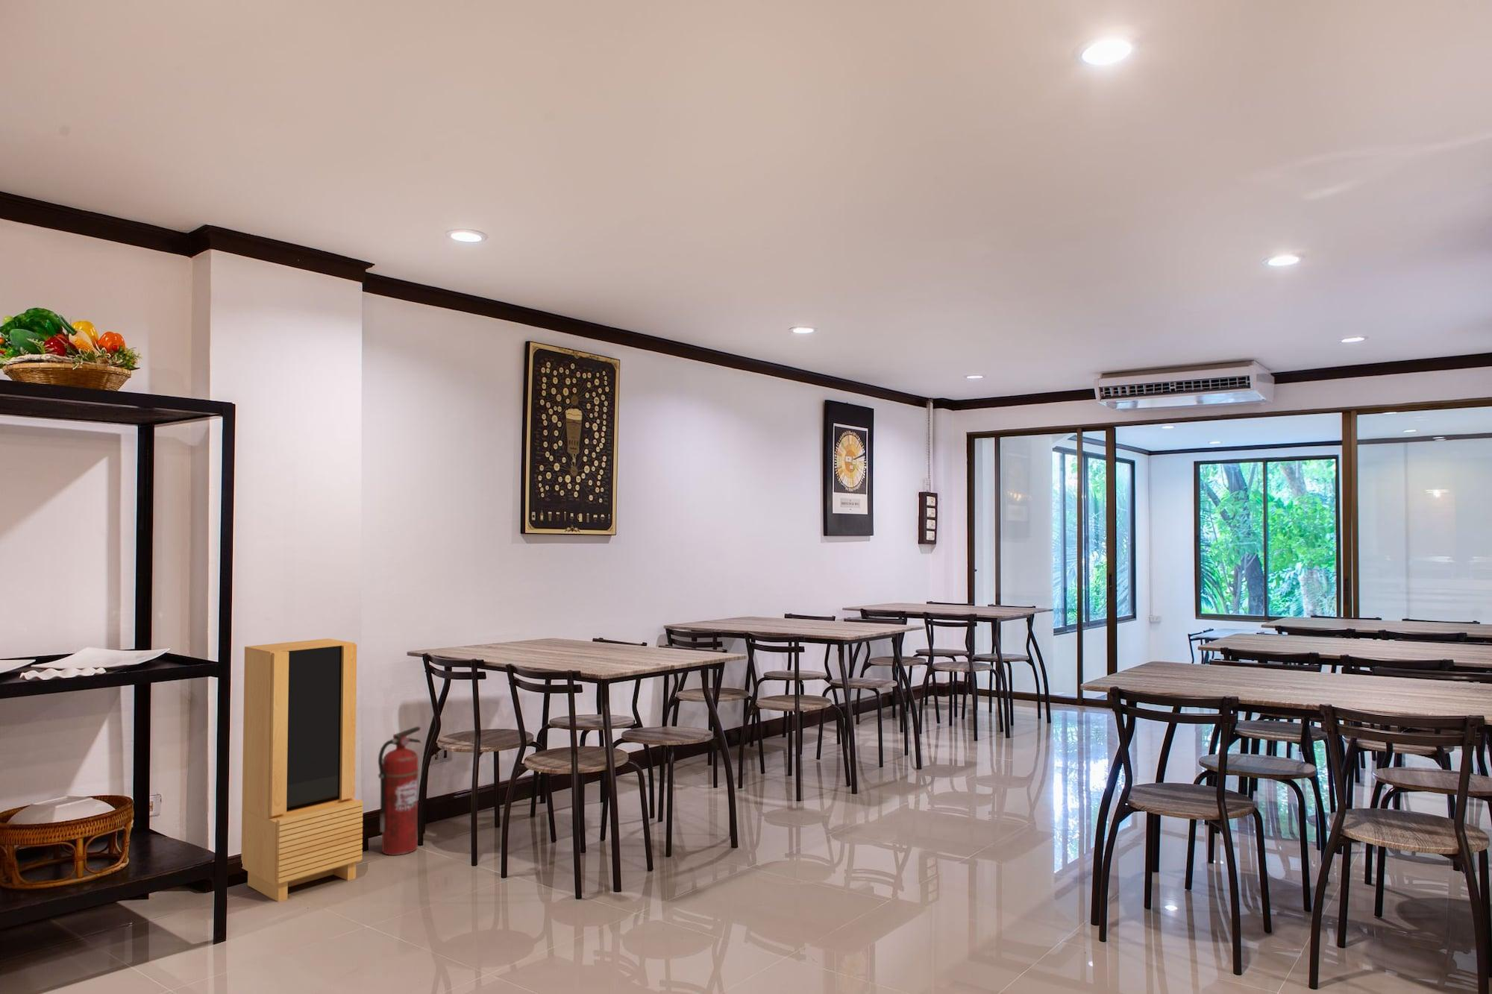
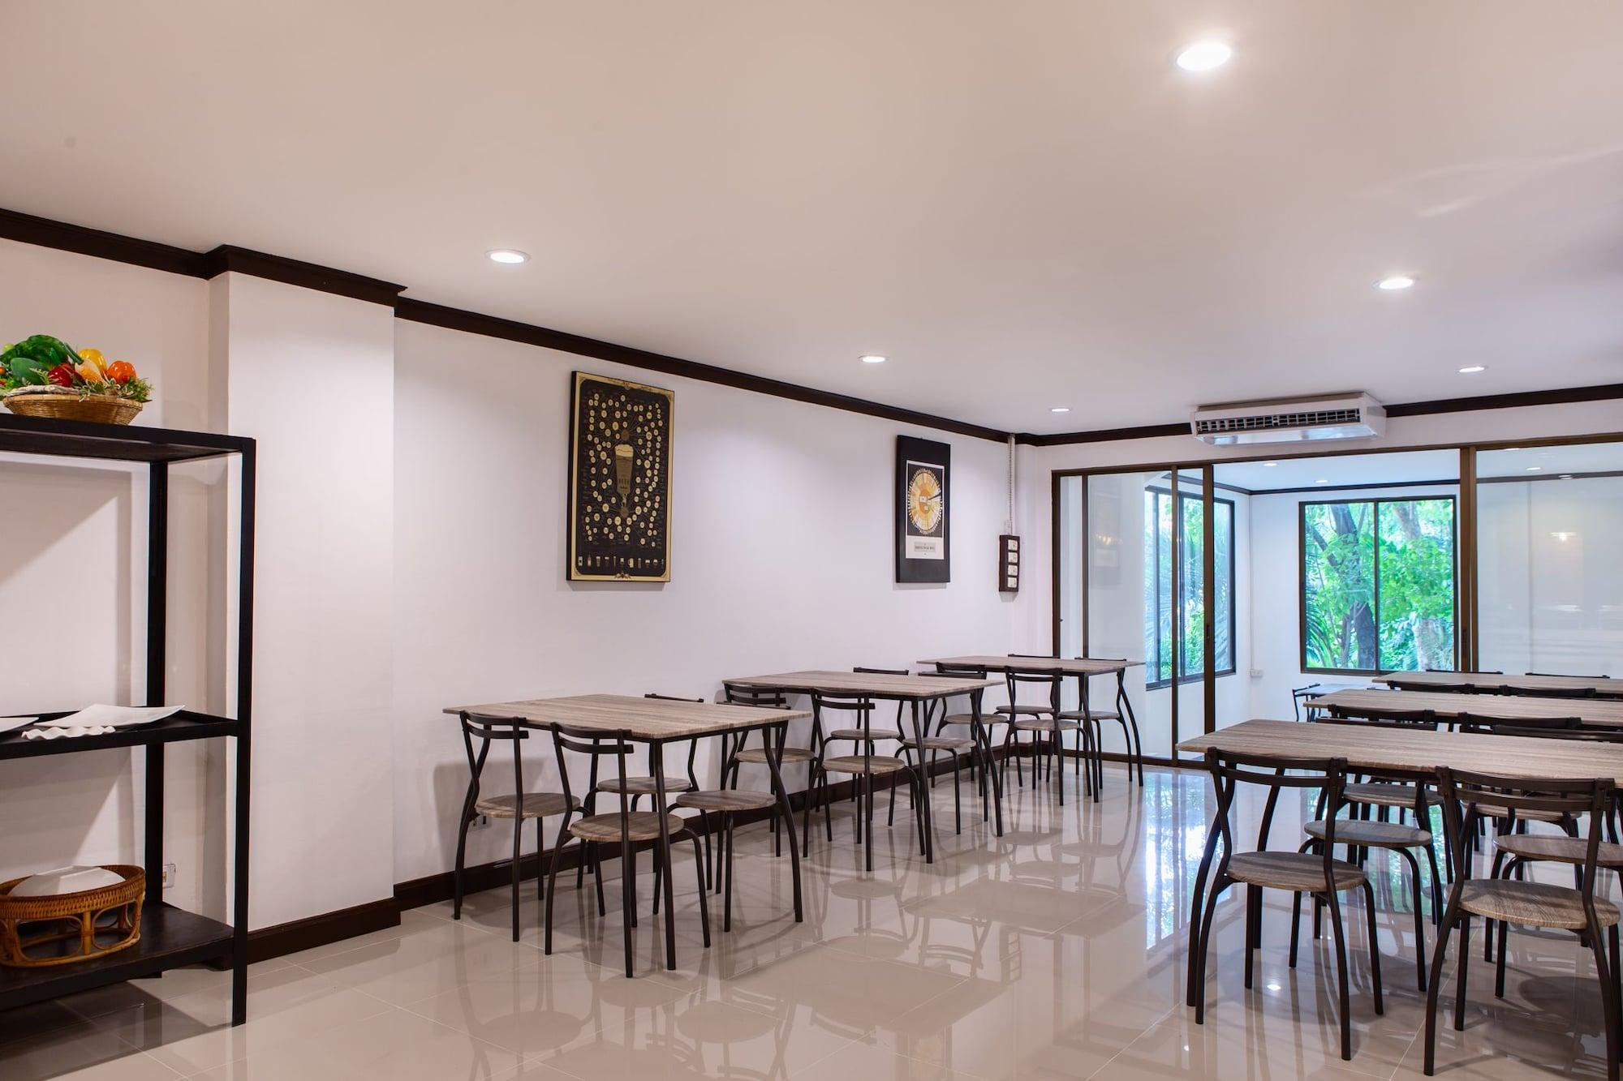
- fire extinguisher (399, 790)
- storage cabinet (304, 763)
